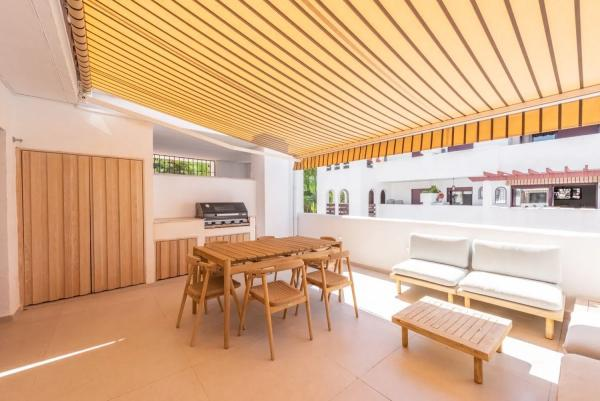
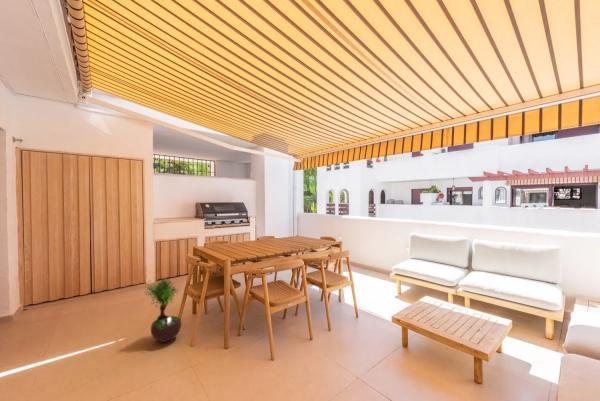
+ potted tree (165, 306)
